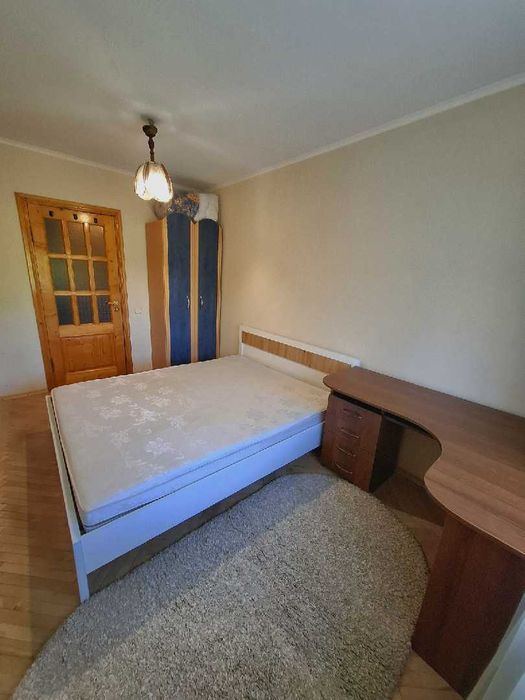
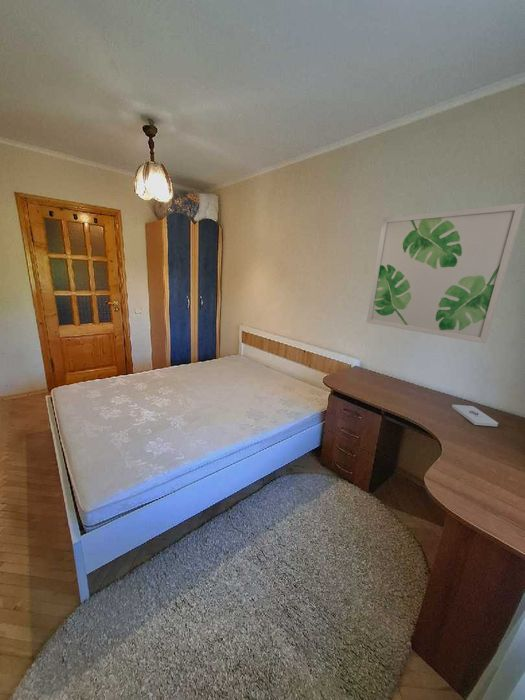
+ wall art (430, 275)
+ notepad (473, 414)
